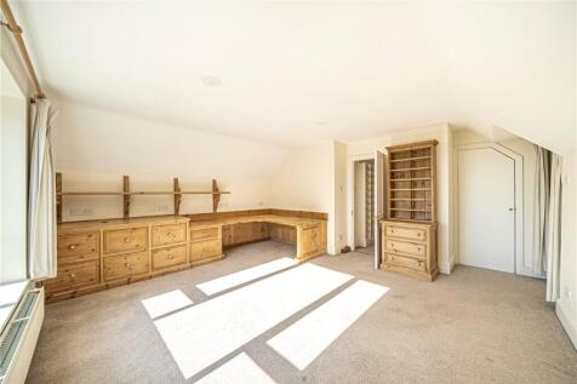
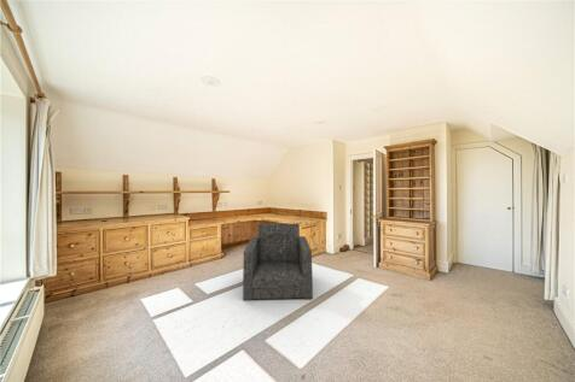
+ armchair (278, 255)
